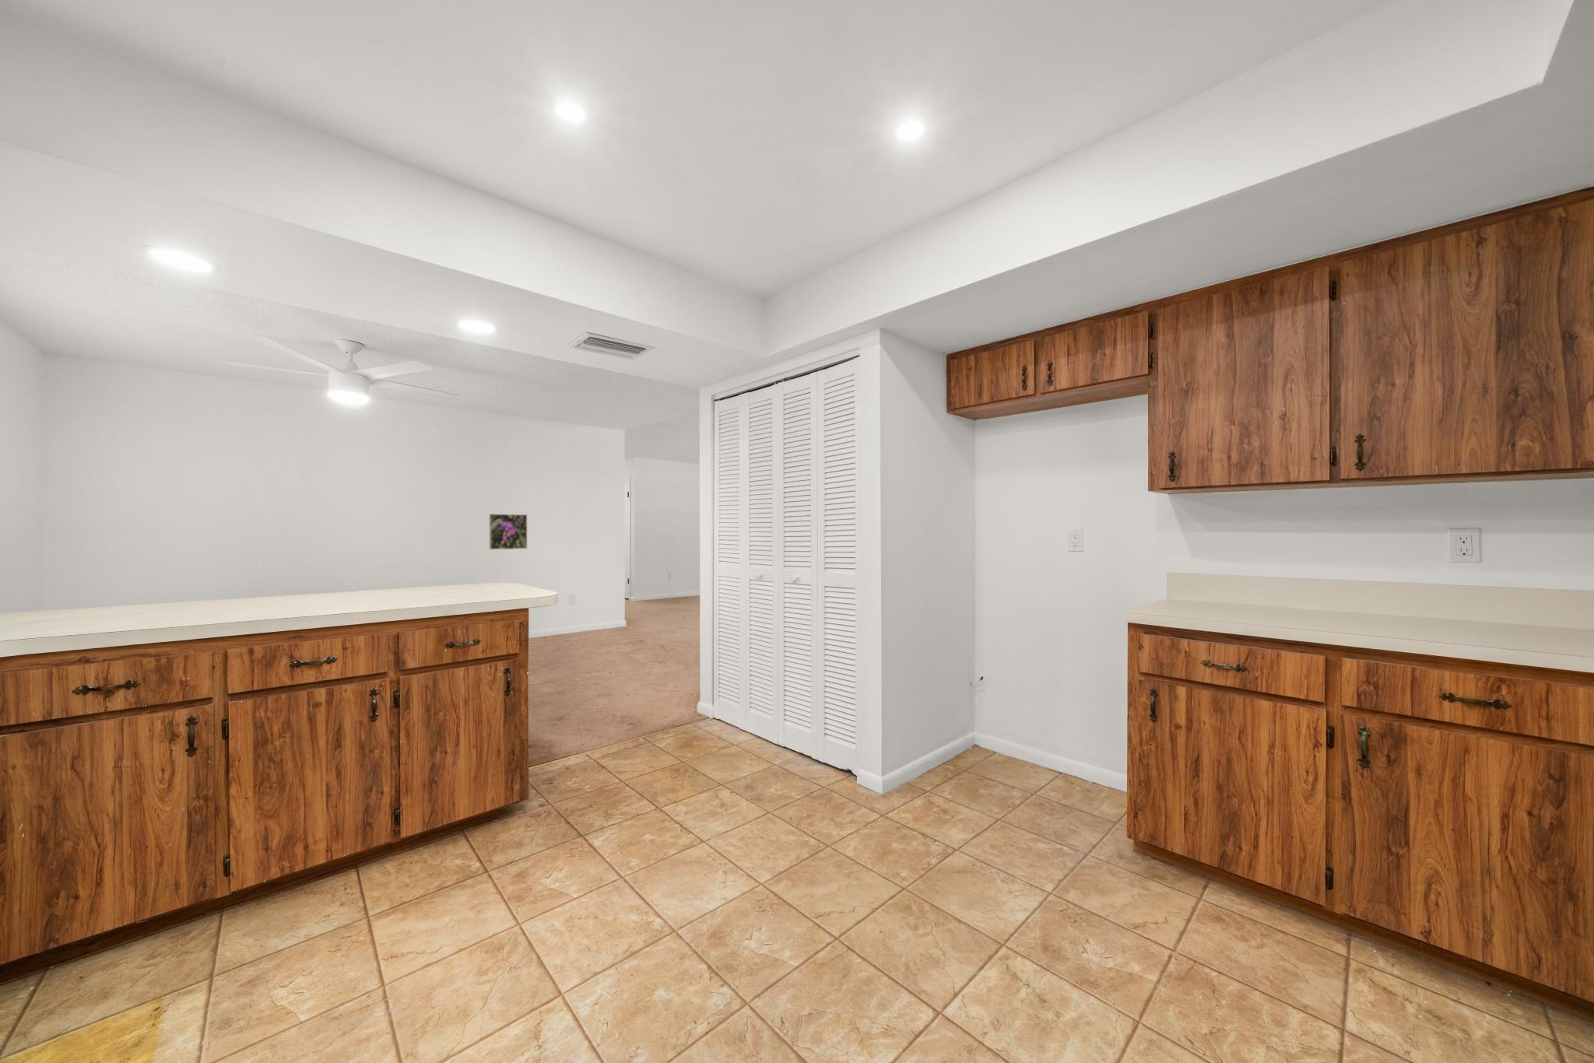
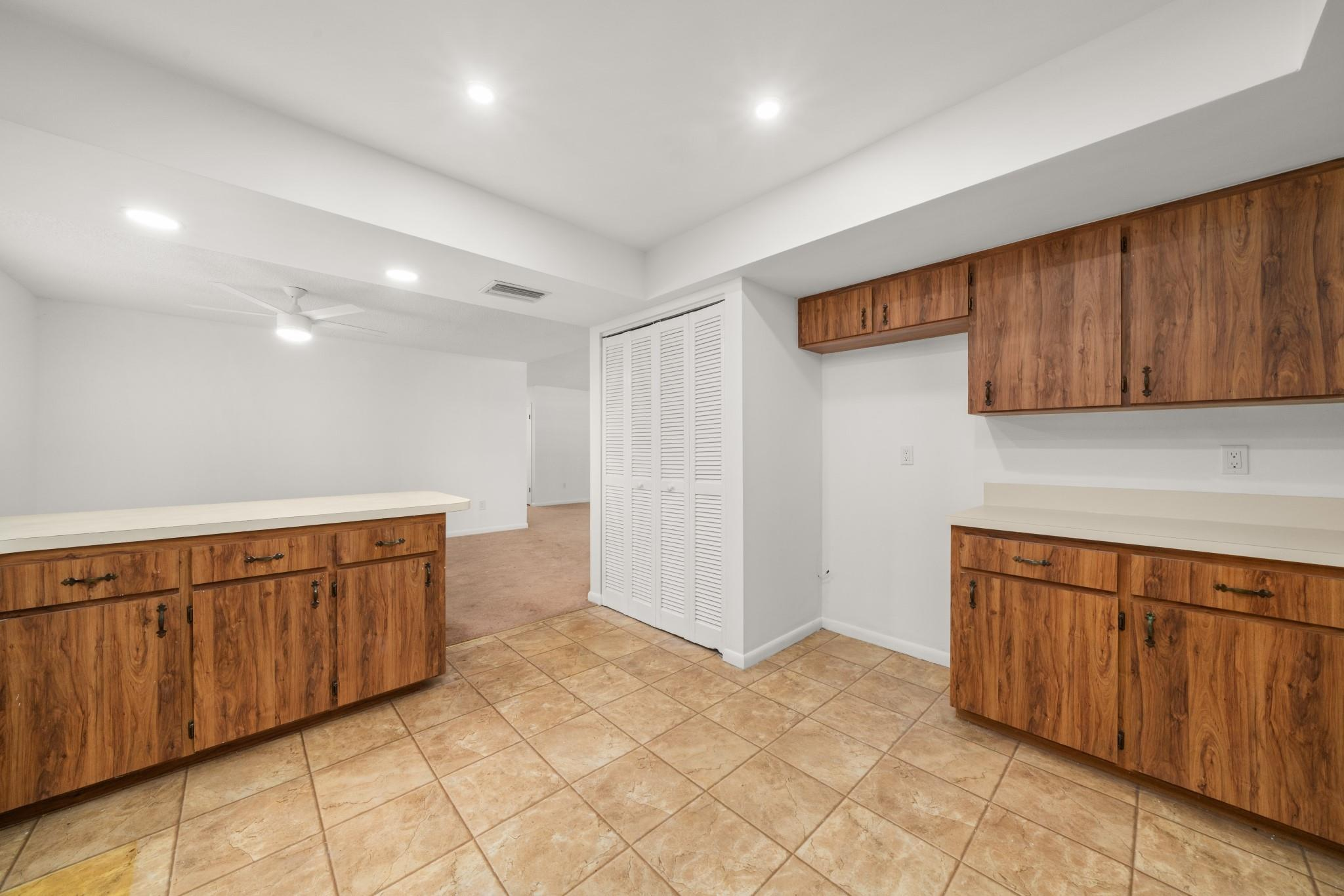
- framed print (509, 532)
